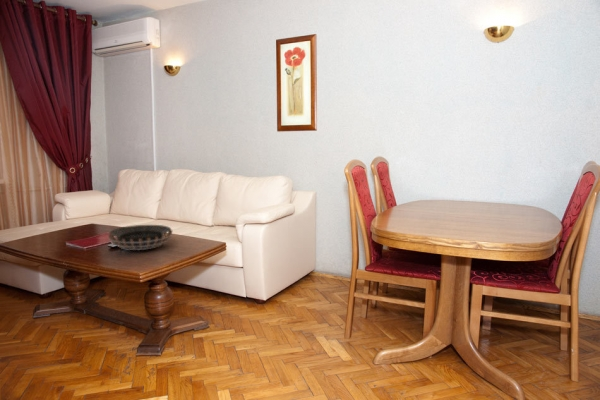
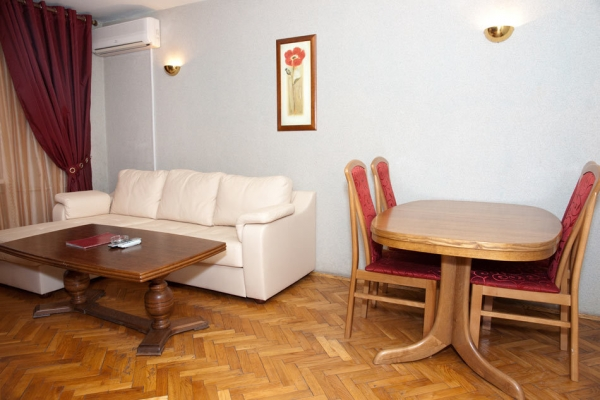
- decorative bowl (142, 239)
